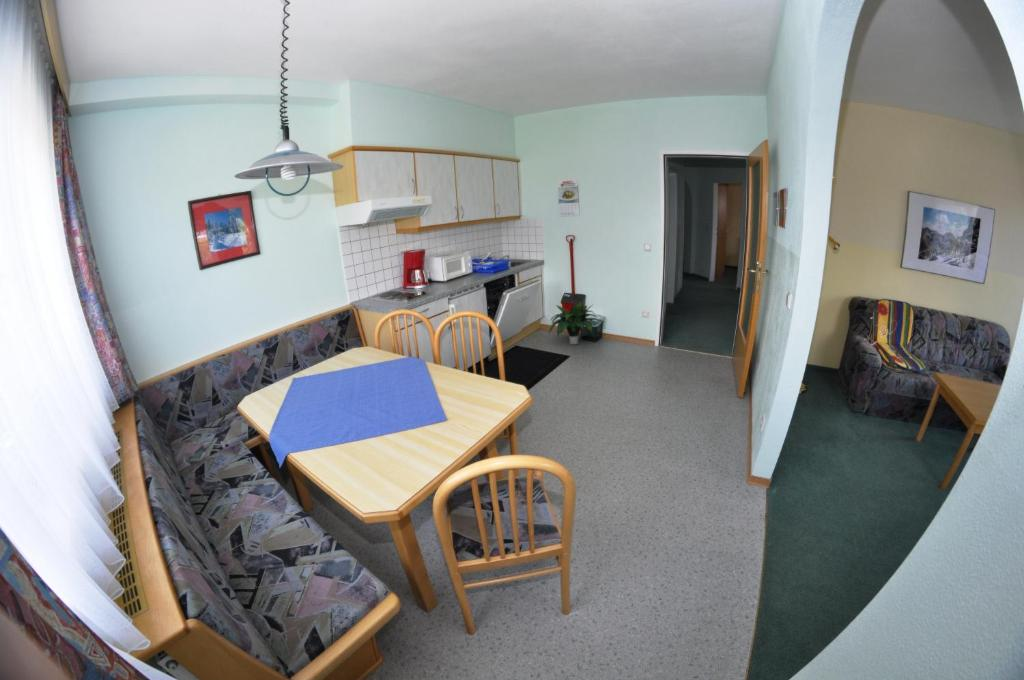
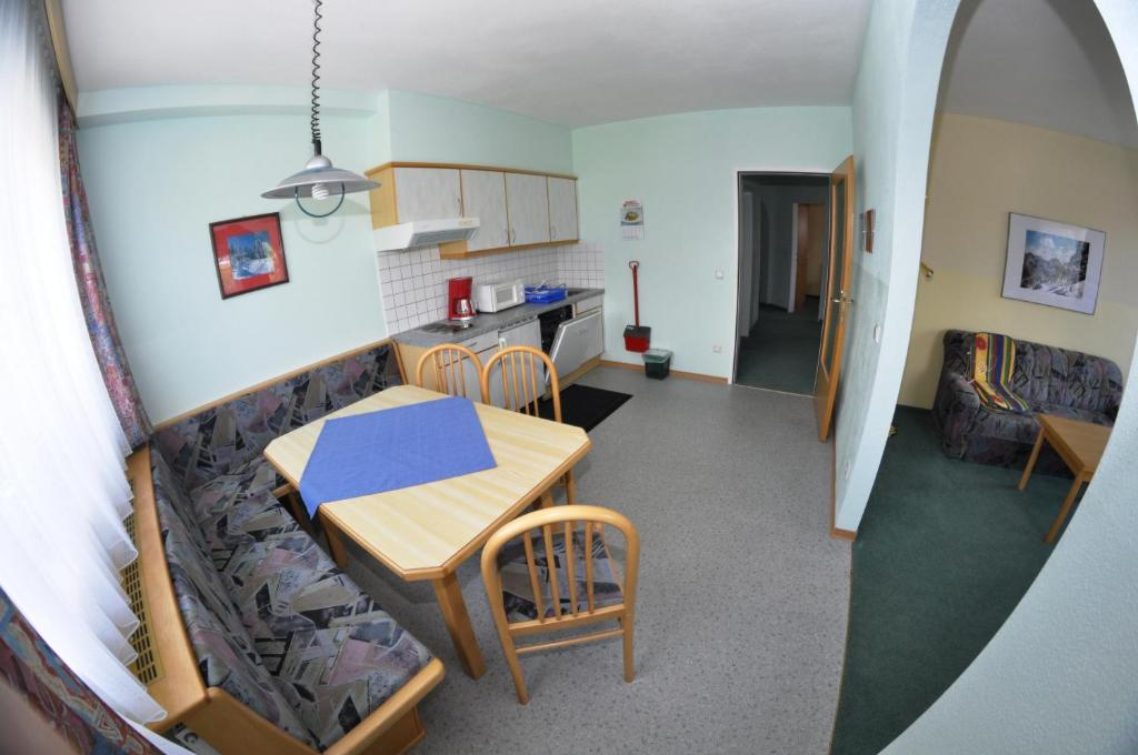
- potted plant (575, 322)
